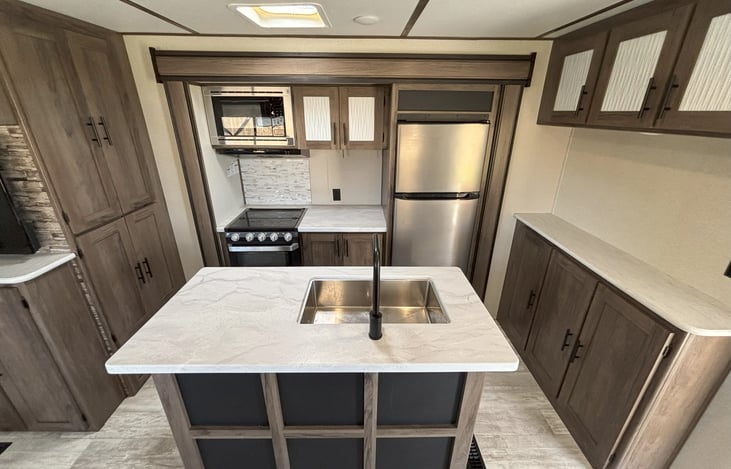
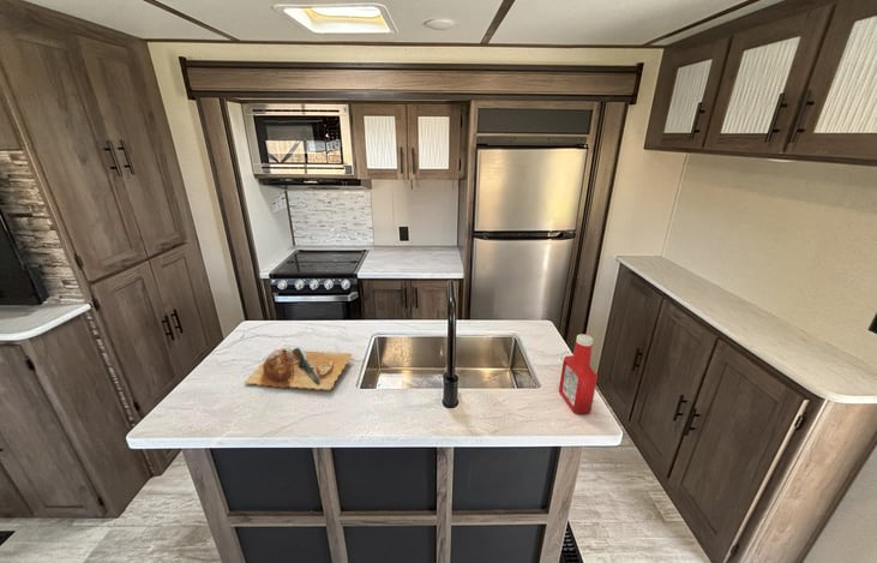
+ chopping board (300, 361)
+ soap bottle (578, 370)
